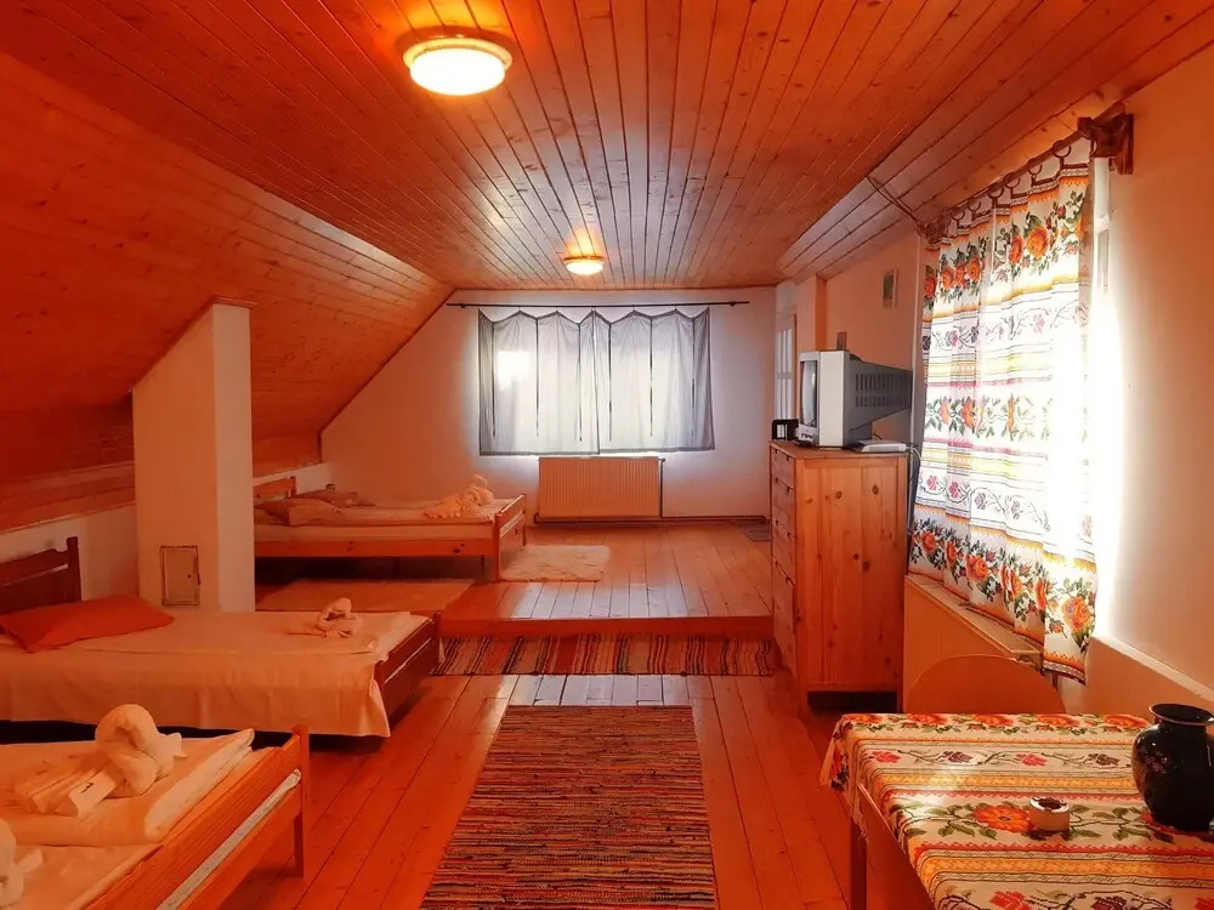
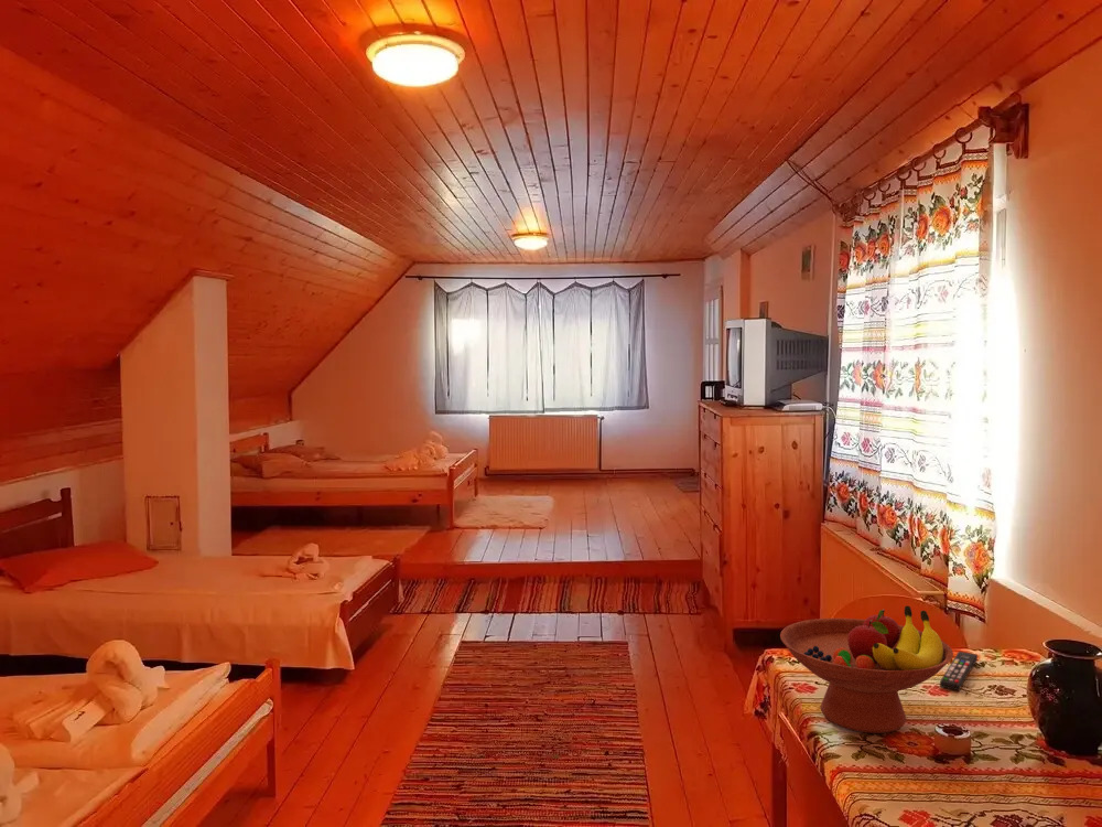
+ remote control (959, 668)
+ fruit bowl (863, 665)
